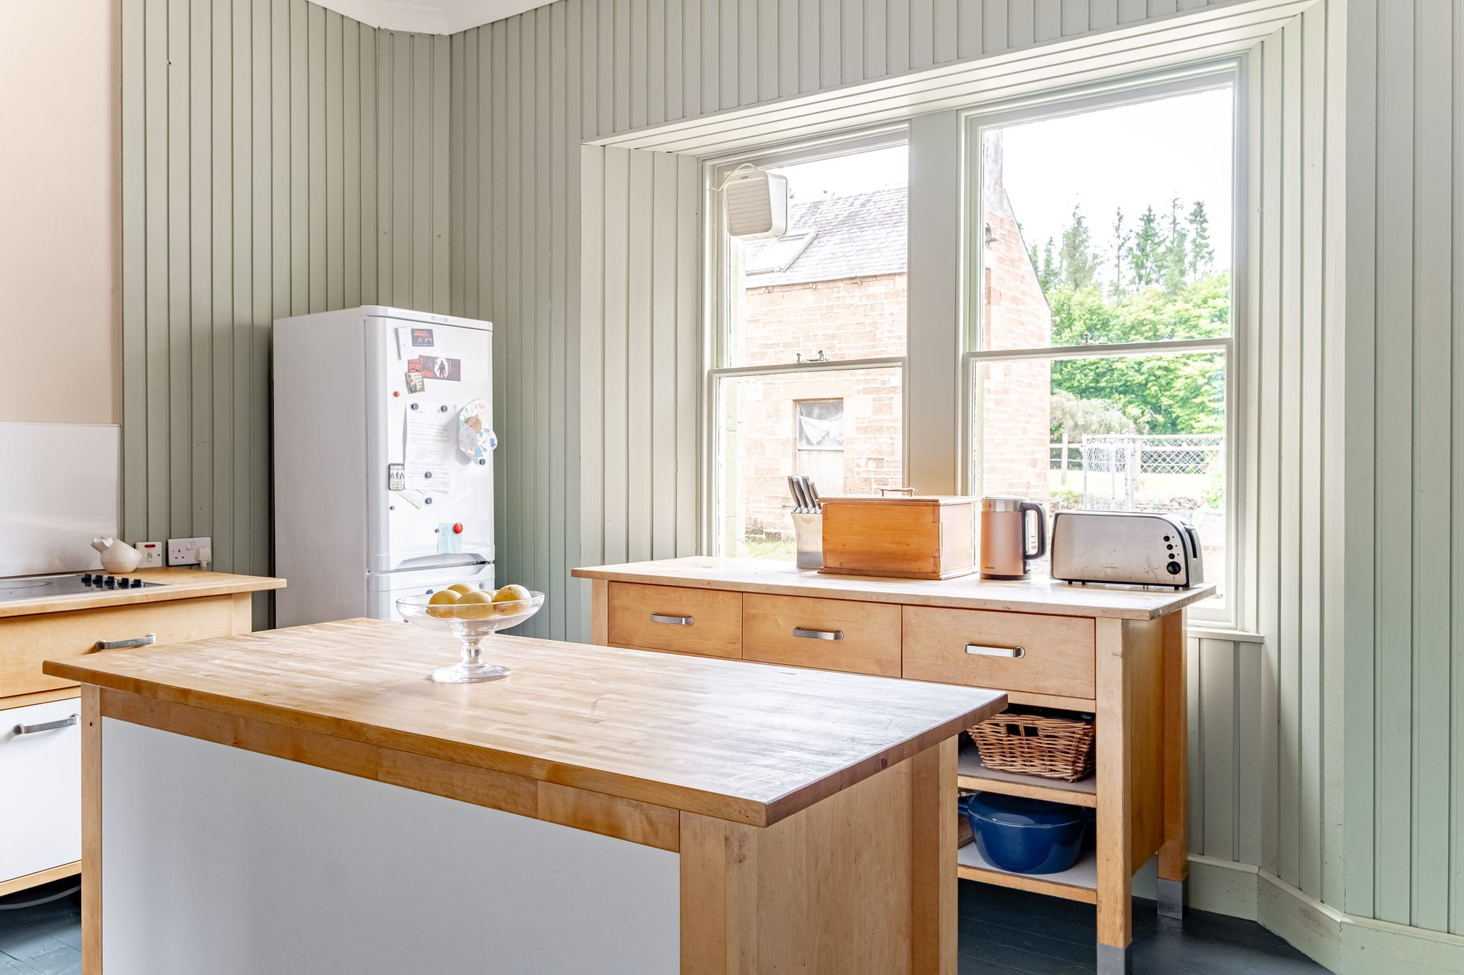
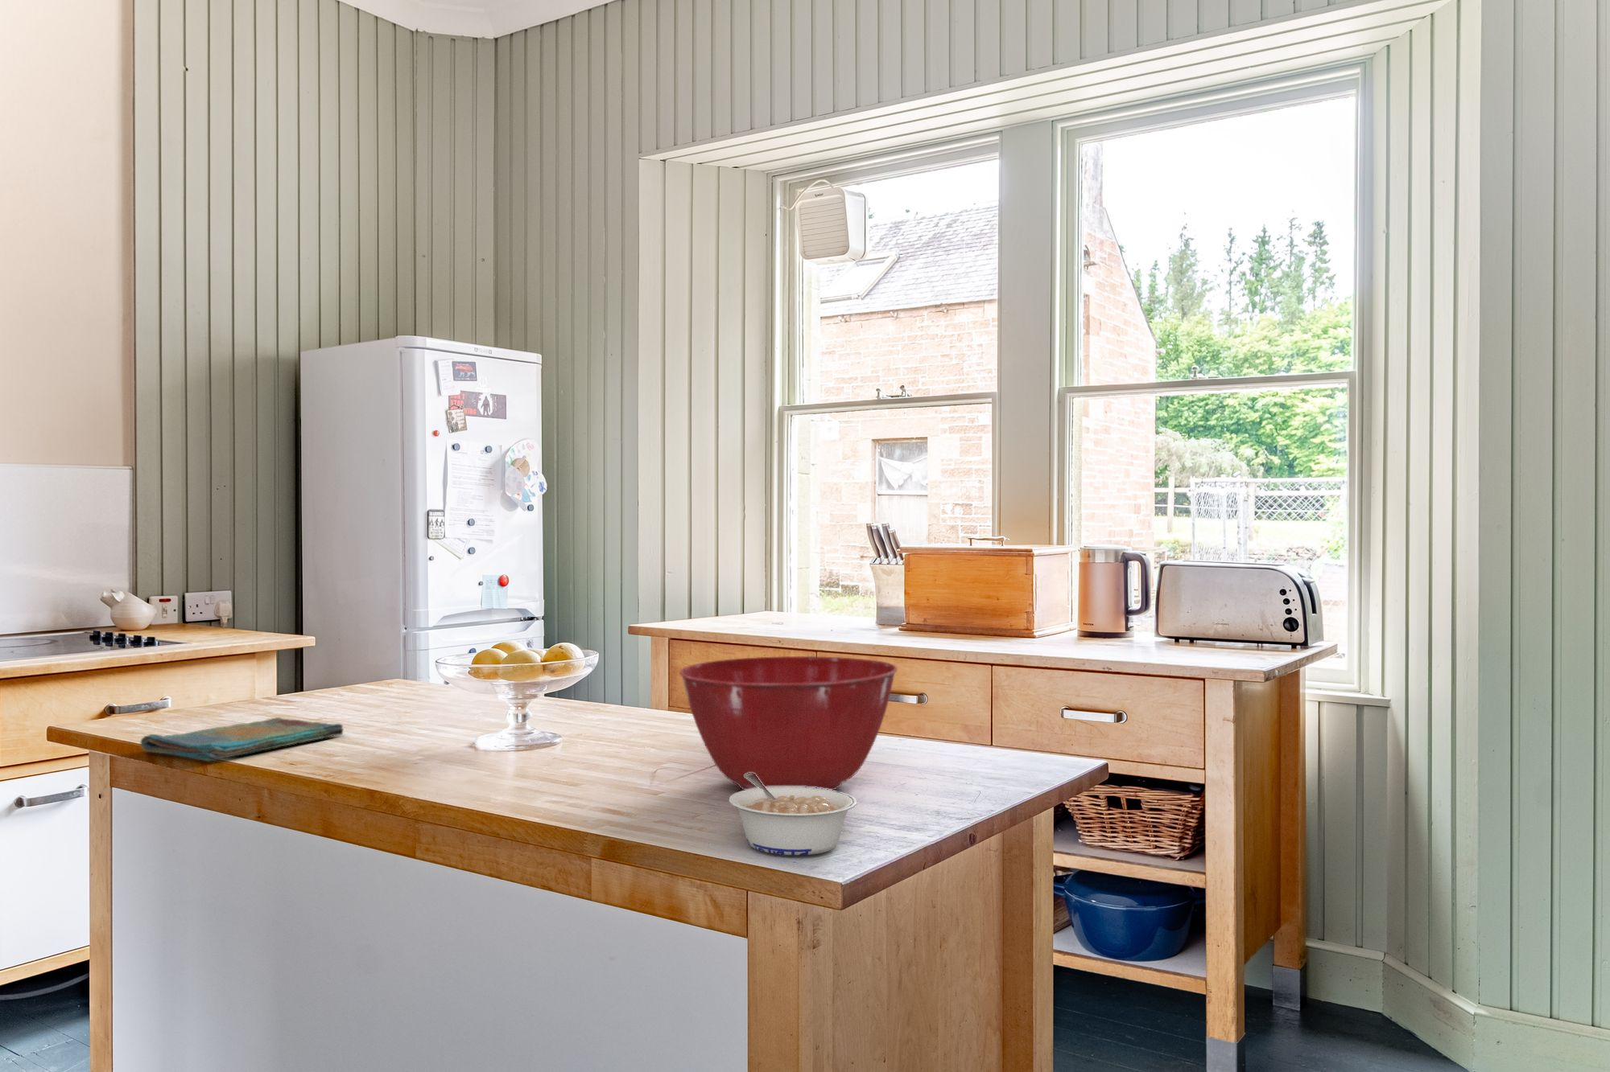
+ dish towel (244, 735)
+ mixing bowl (788, 725)
+ legume (788, 816)
